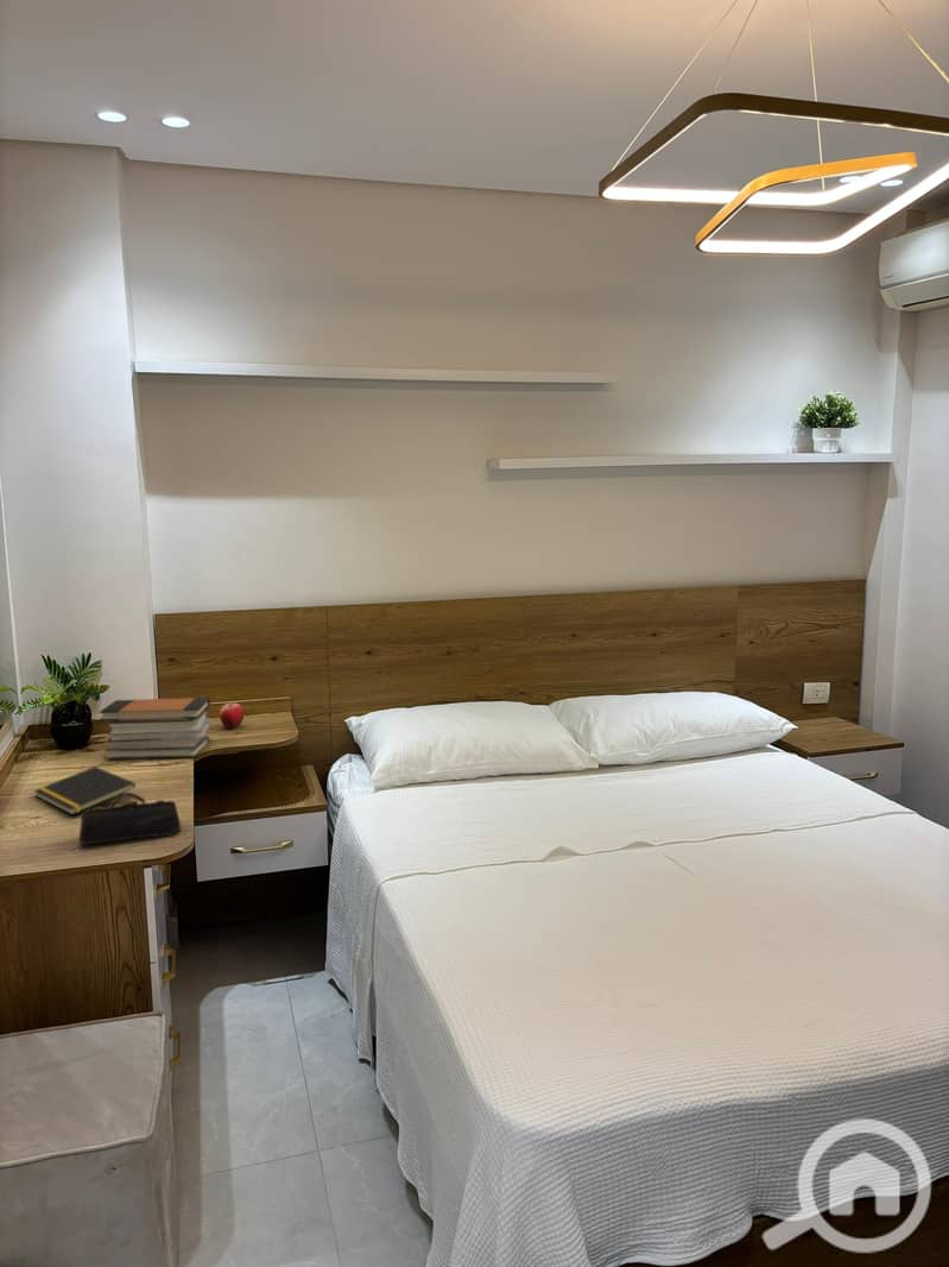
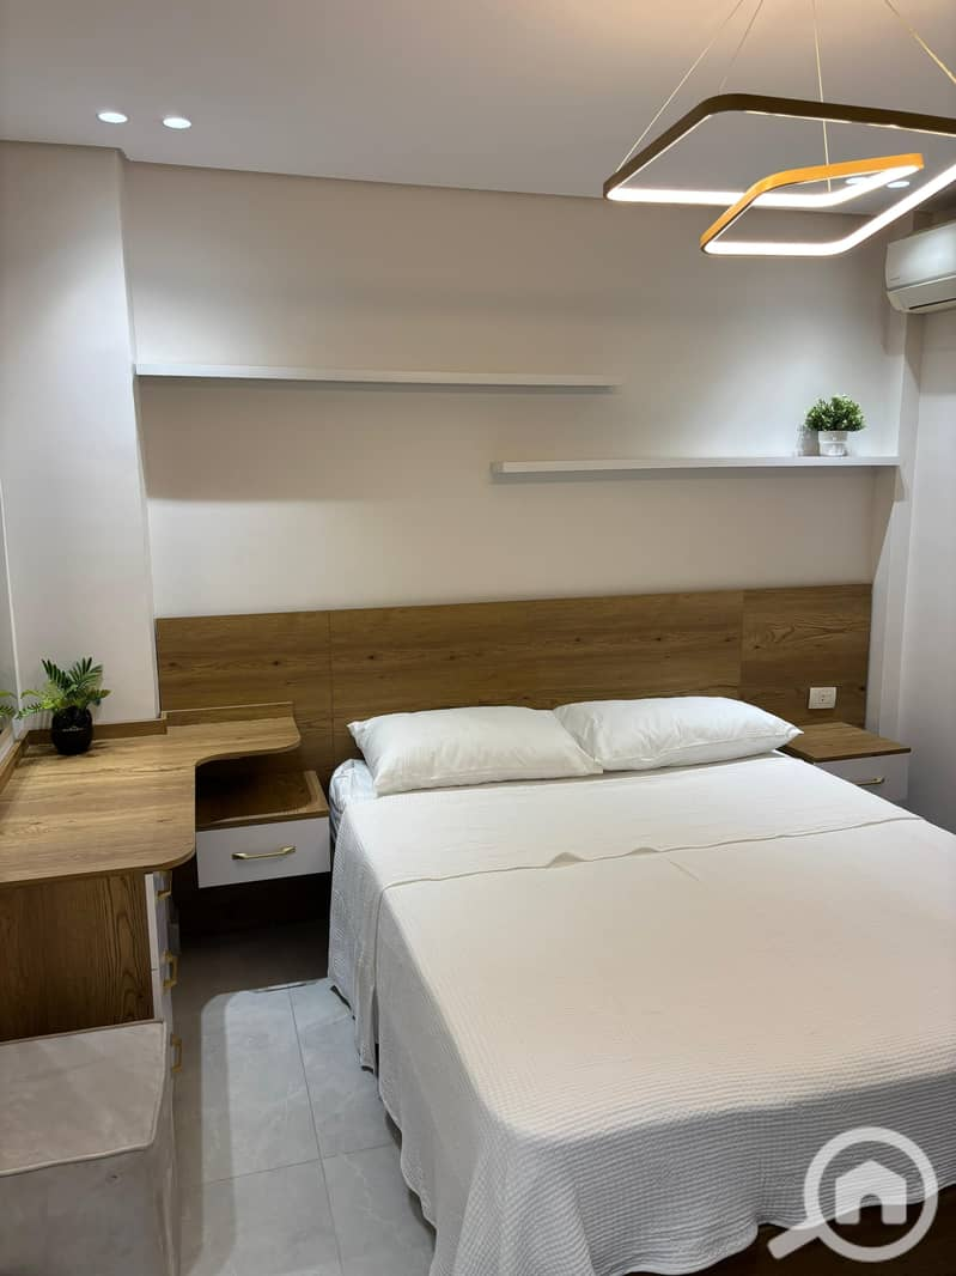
- pencil case (129, 813)
- apple (232, 714)
- book stack (158, 727)
- notepad (83, 788)
